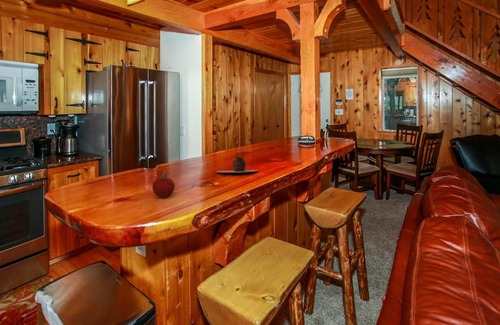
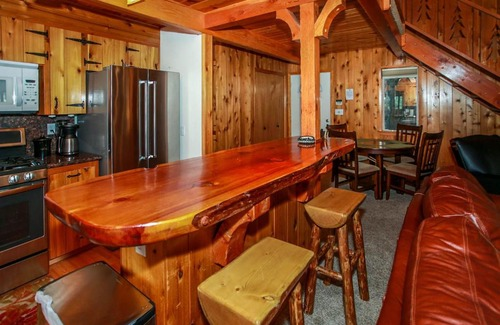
- teapot (237, 161)
- fruit (165, 182)
